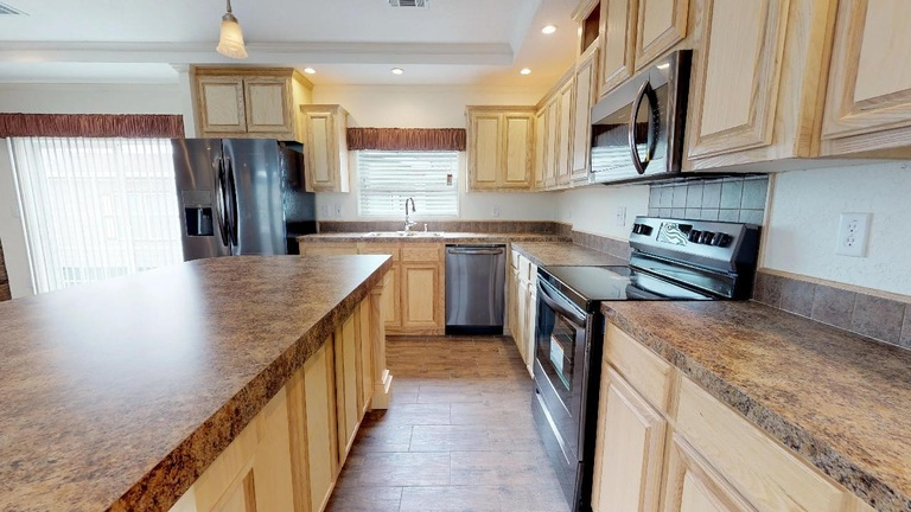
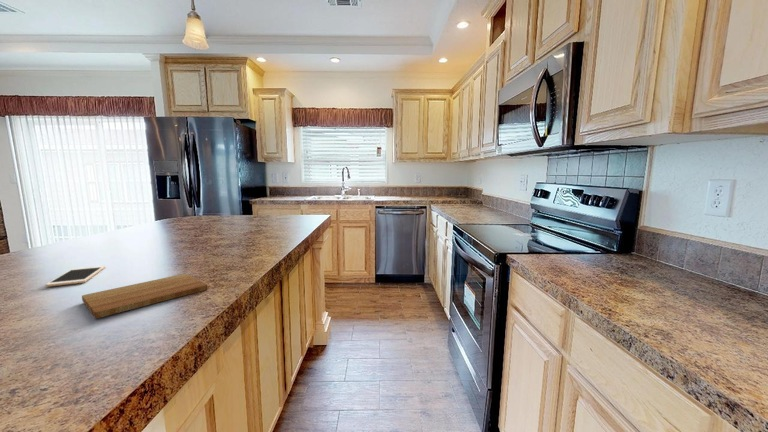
+ cutting board (148, 292)
+ cell phone (78, 275)
